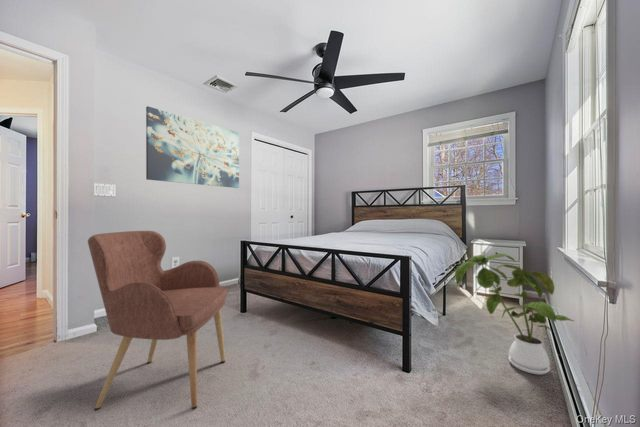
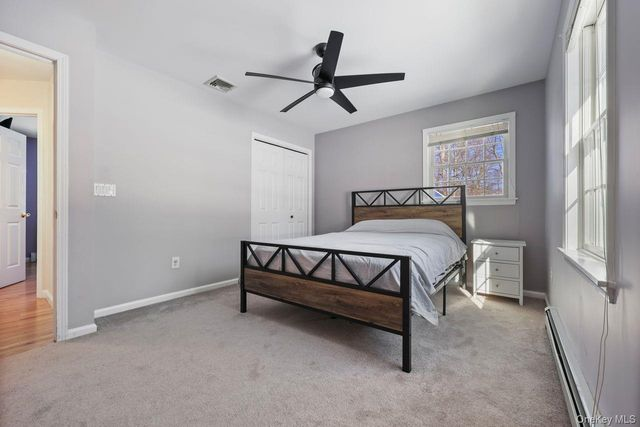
- wall art (199, 152)
- house plant (506, 308)
- armchair (161, 307)
